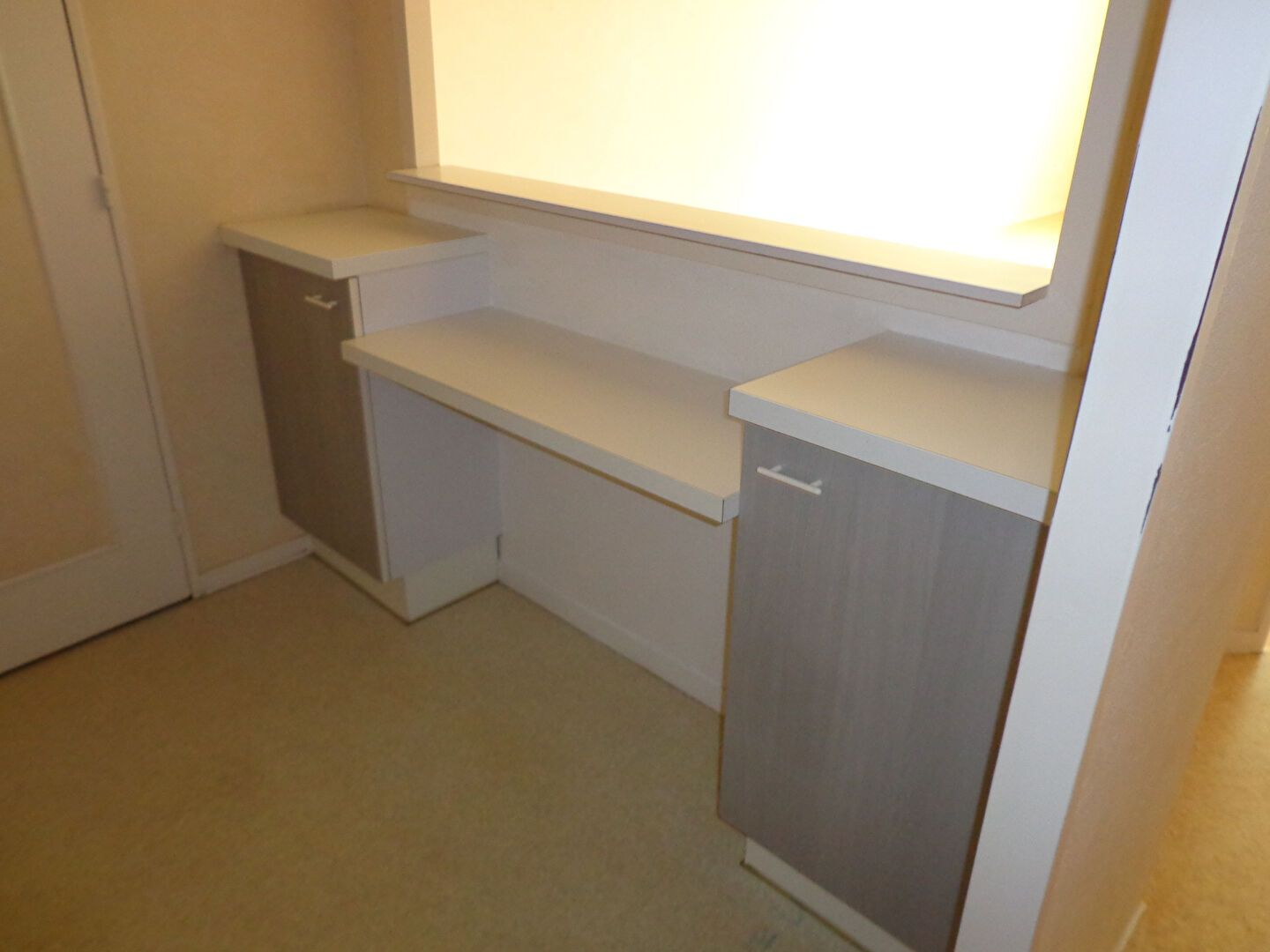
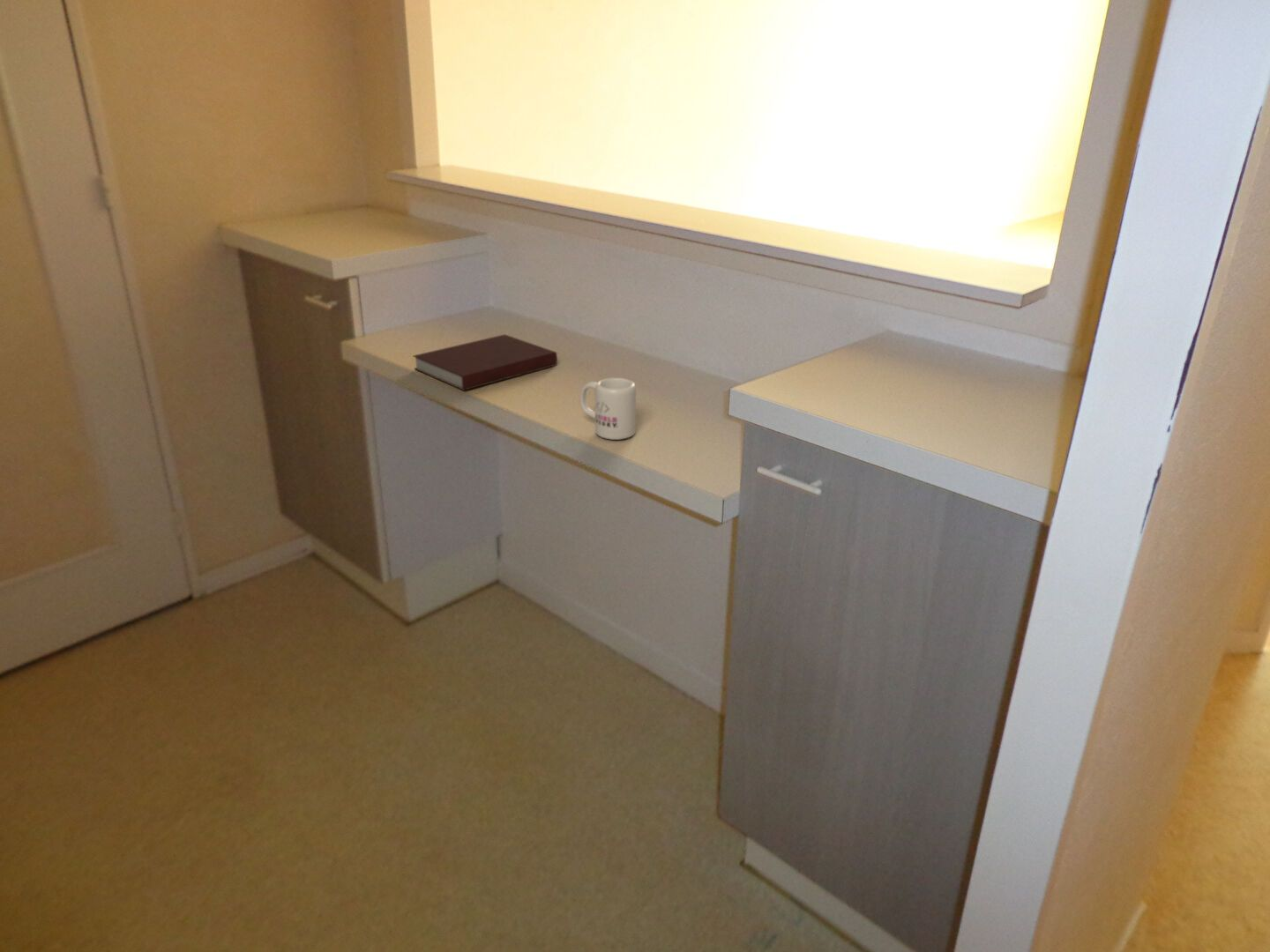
+ mug (606, 405)
+ notebook (485, 361)
